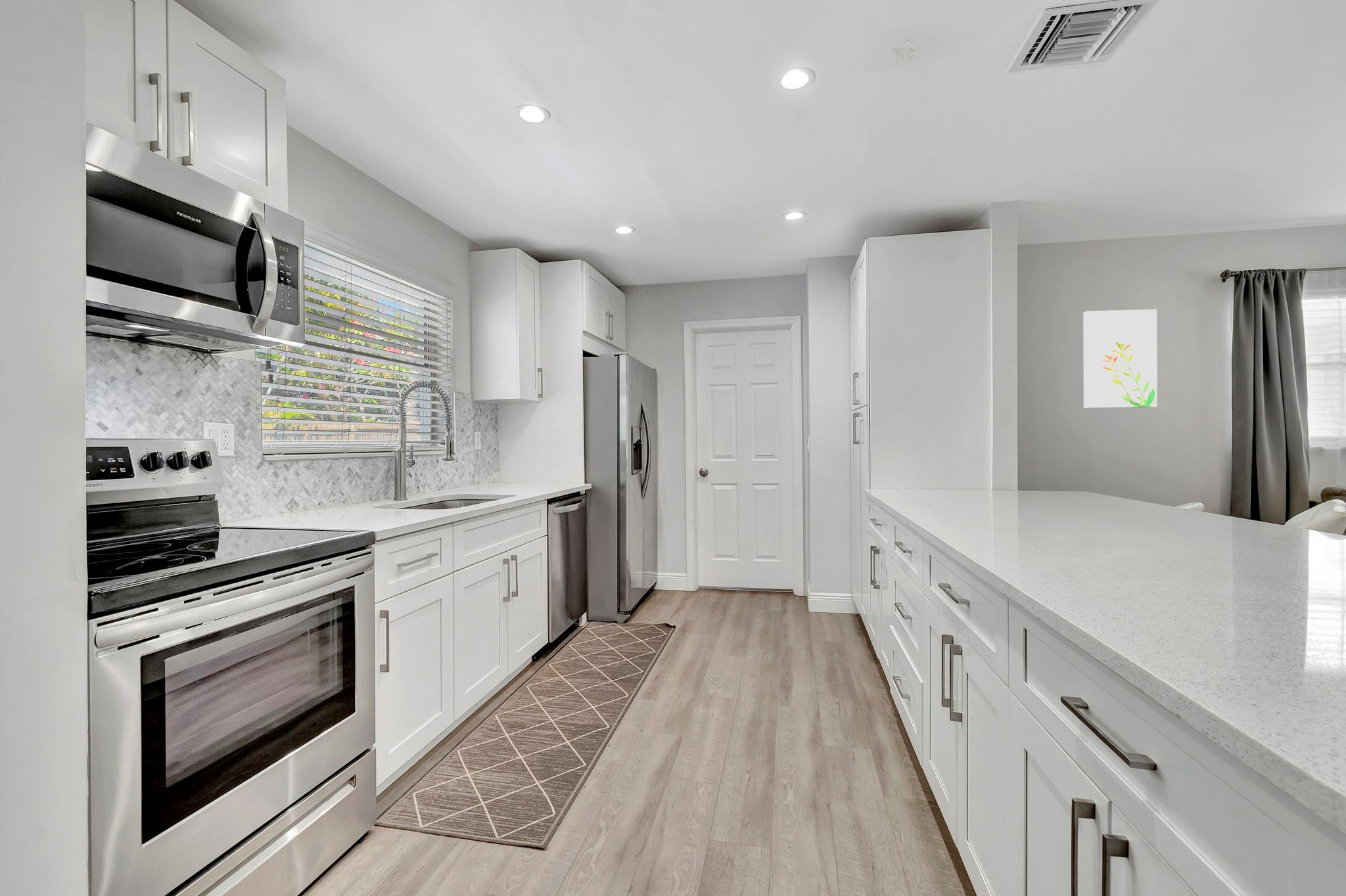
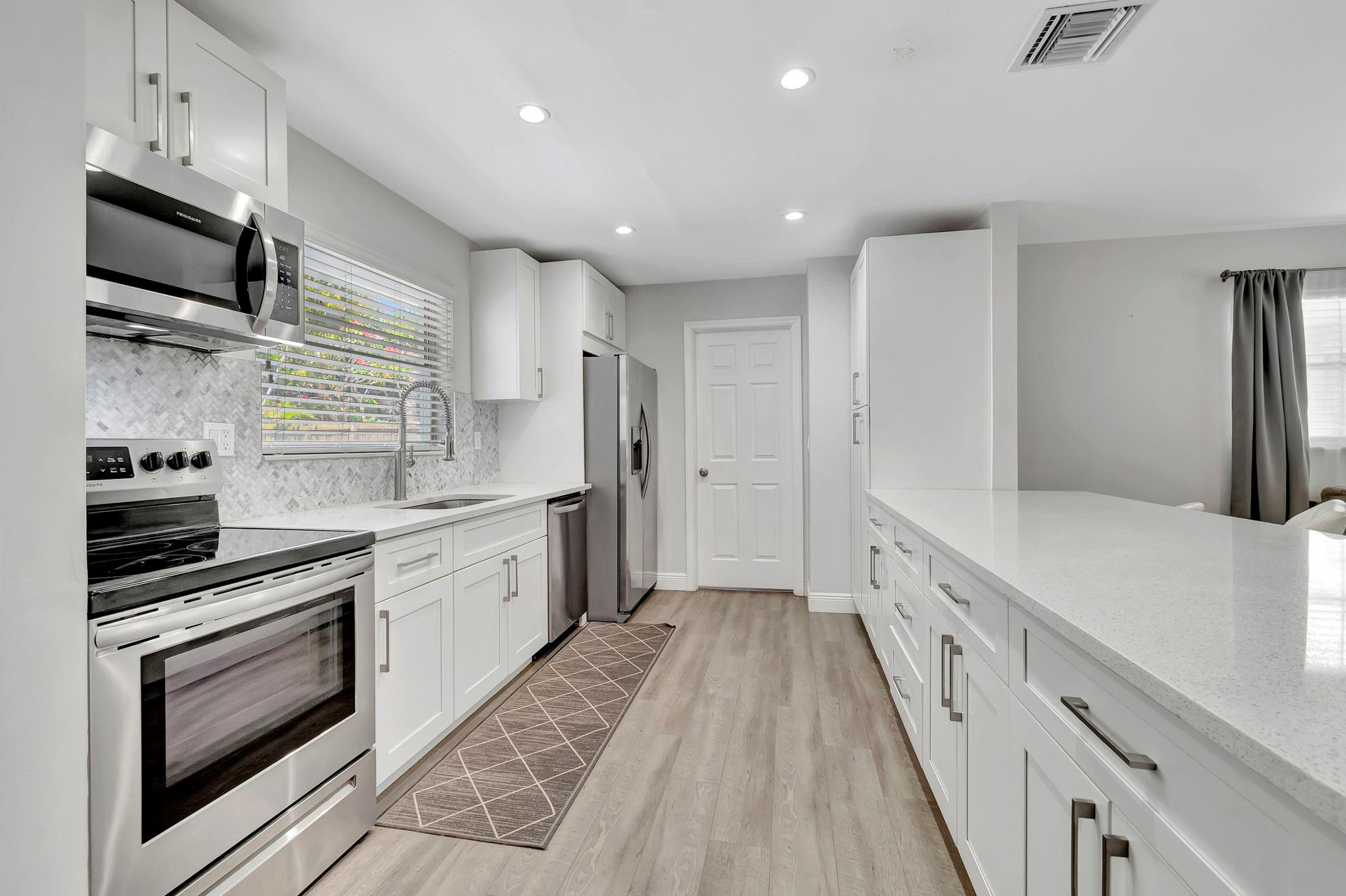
- wall art (1119, 359)
